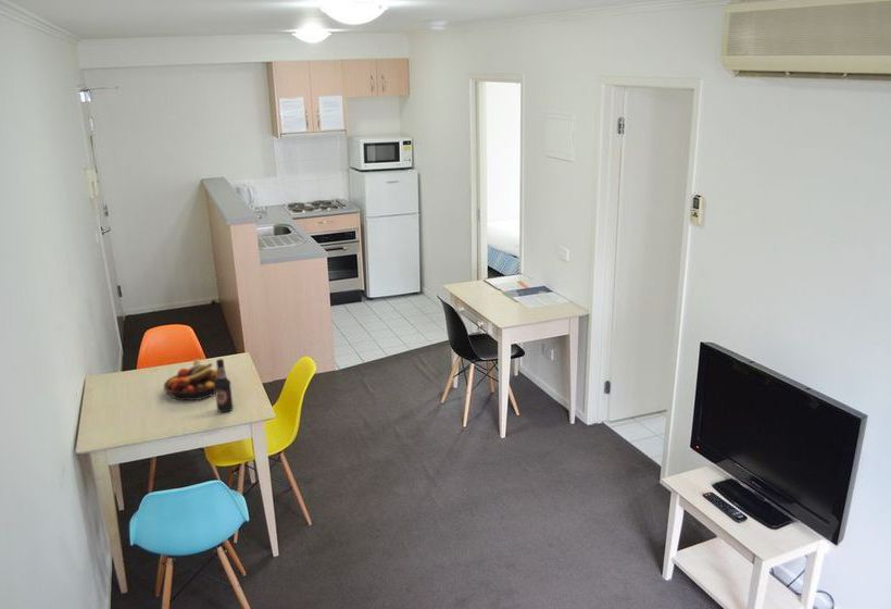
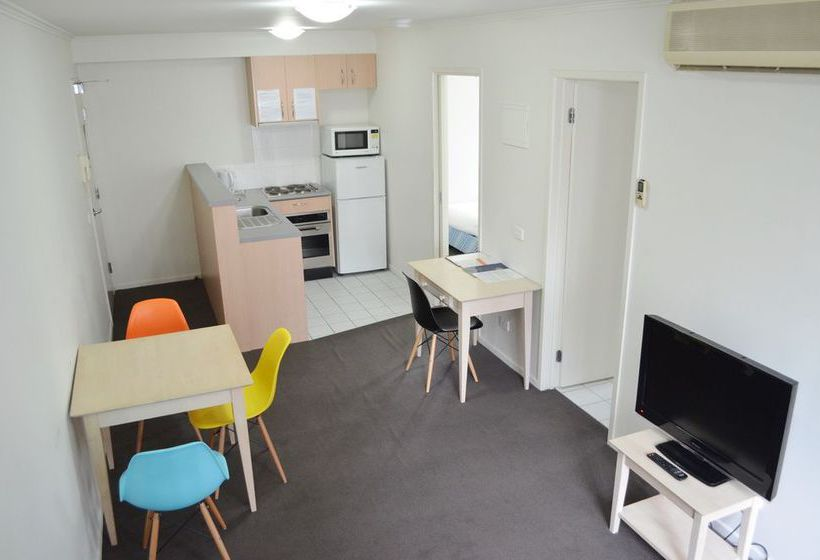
- bottle (222, 385)
- fruit bowl (193, 378)
